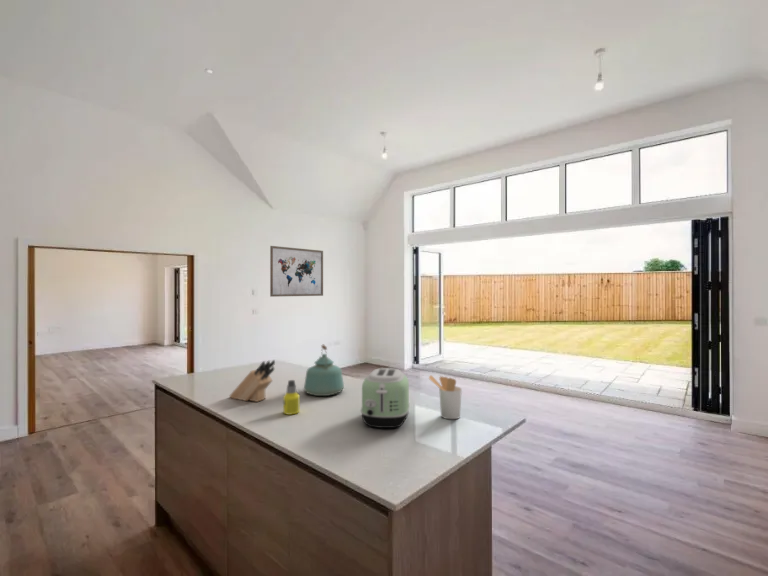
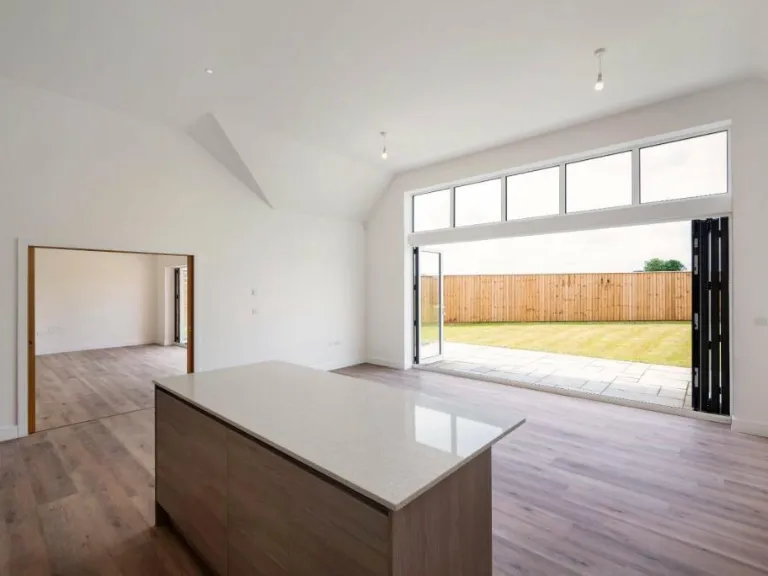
- knife block (253, 378)
- toaster (385, 396)
- kettle (323, 367)
- wall art (298, 272)
- bottle (291, 396)
- utensil holder (444, 395)
